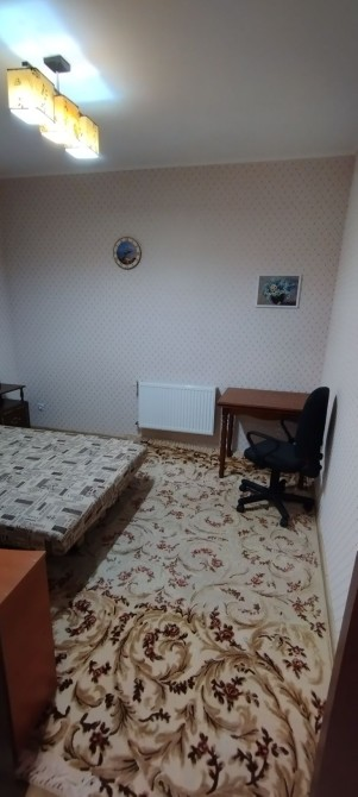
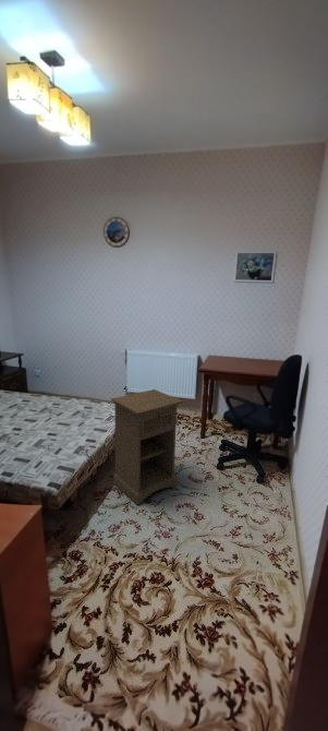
+ nightstand (146, 443)
